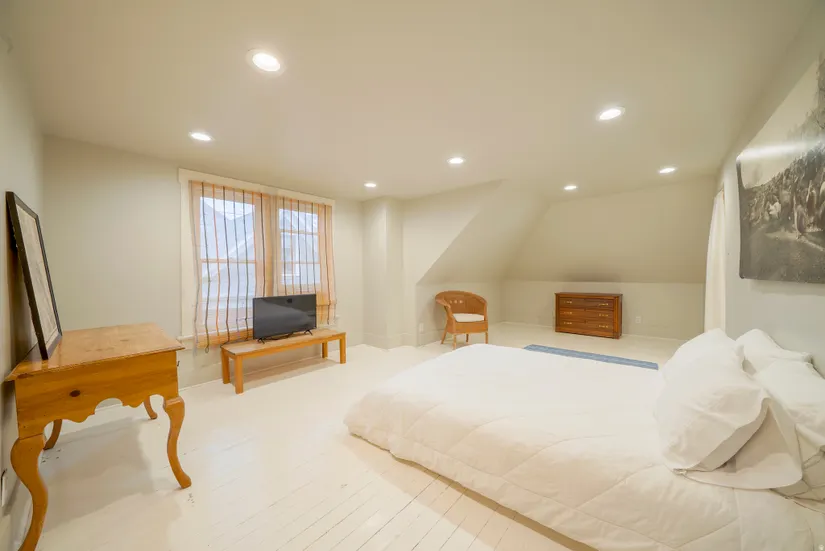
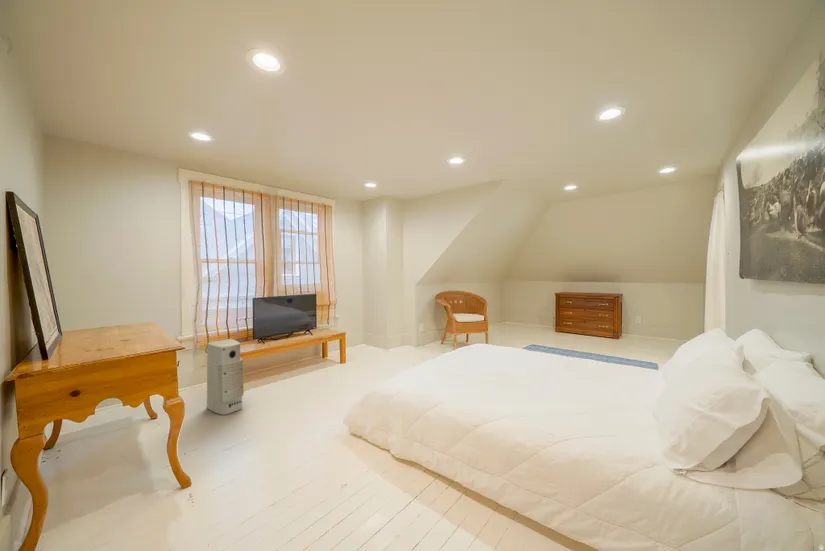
+ air purifier (225, 374)
